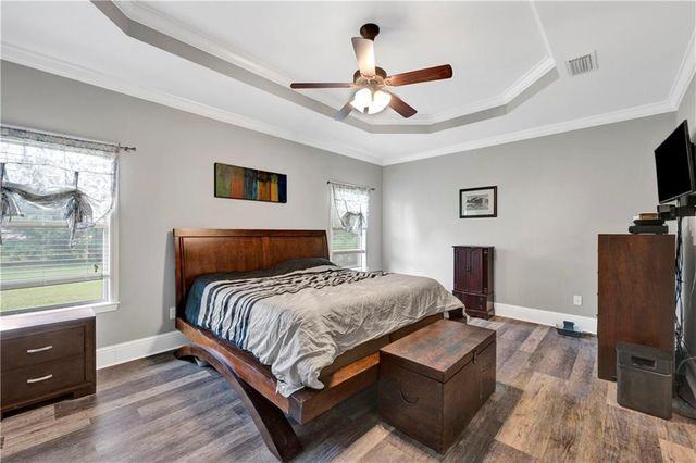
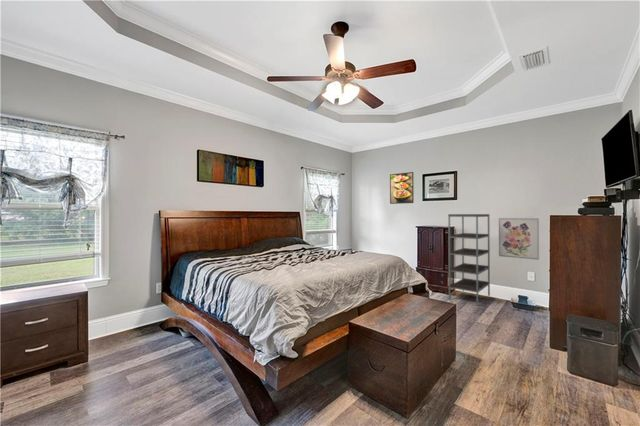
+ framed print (401, 188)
+ wall art (518, 238)
+ shelving unit (469, 255)
